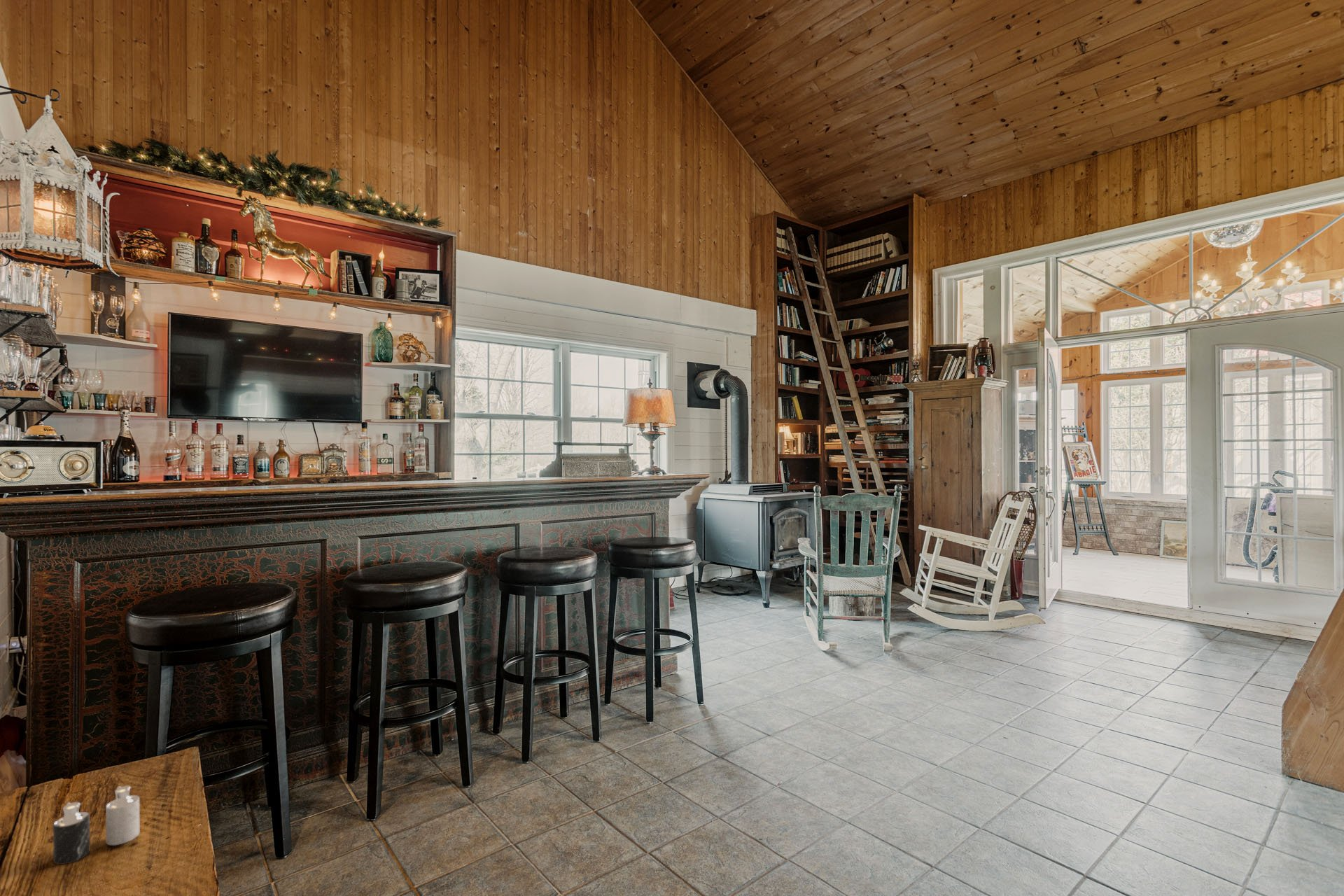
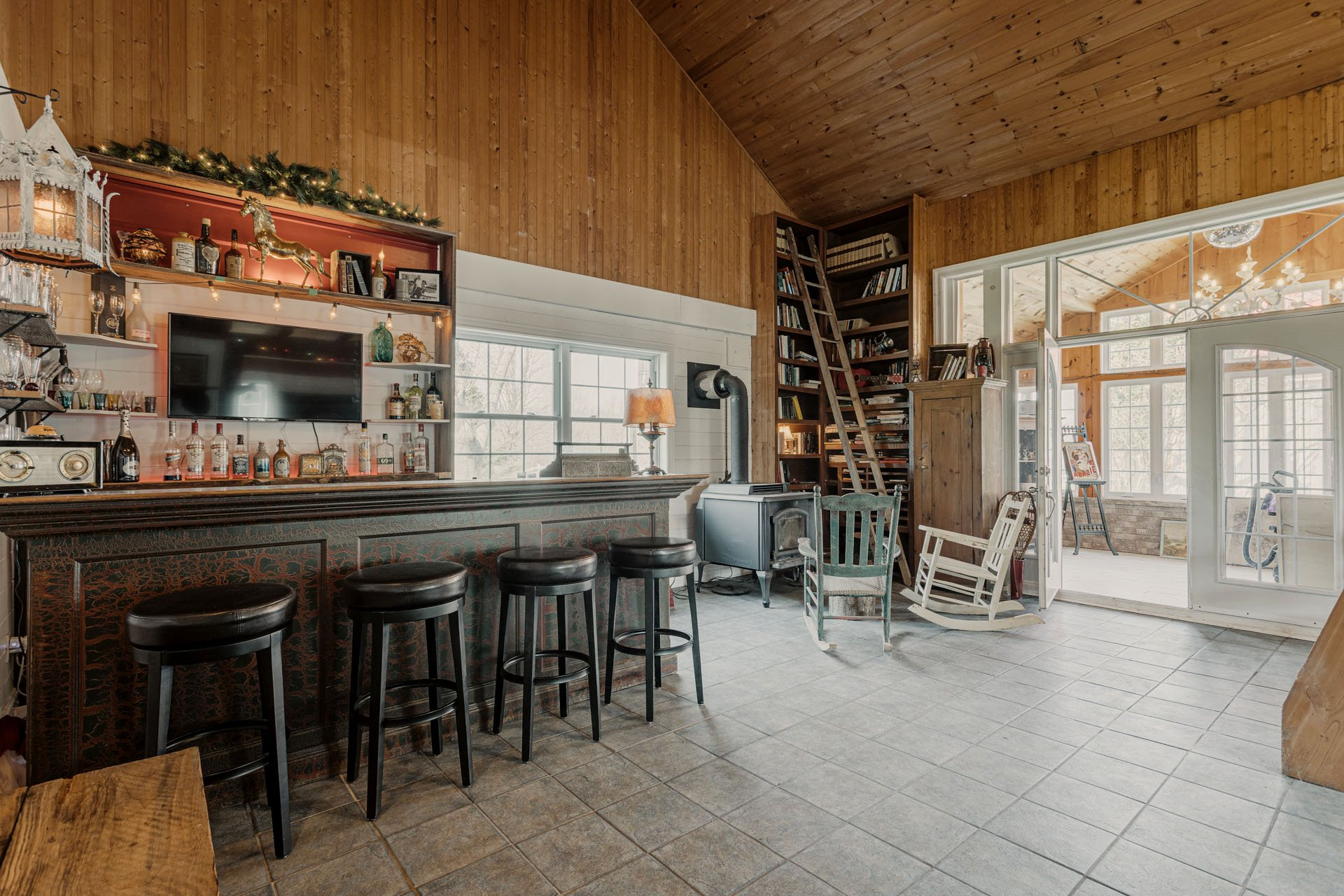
- candle (89, 821)
